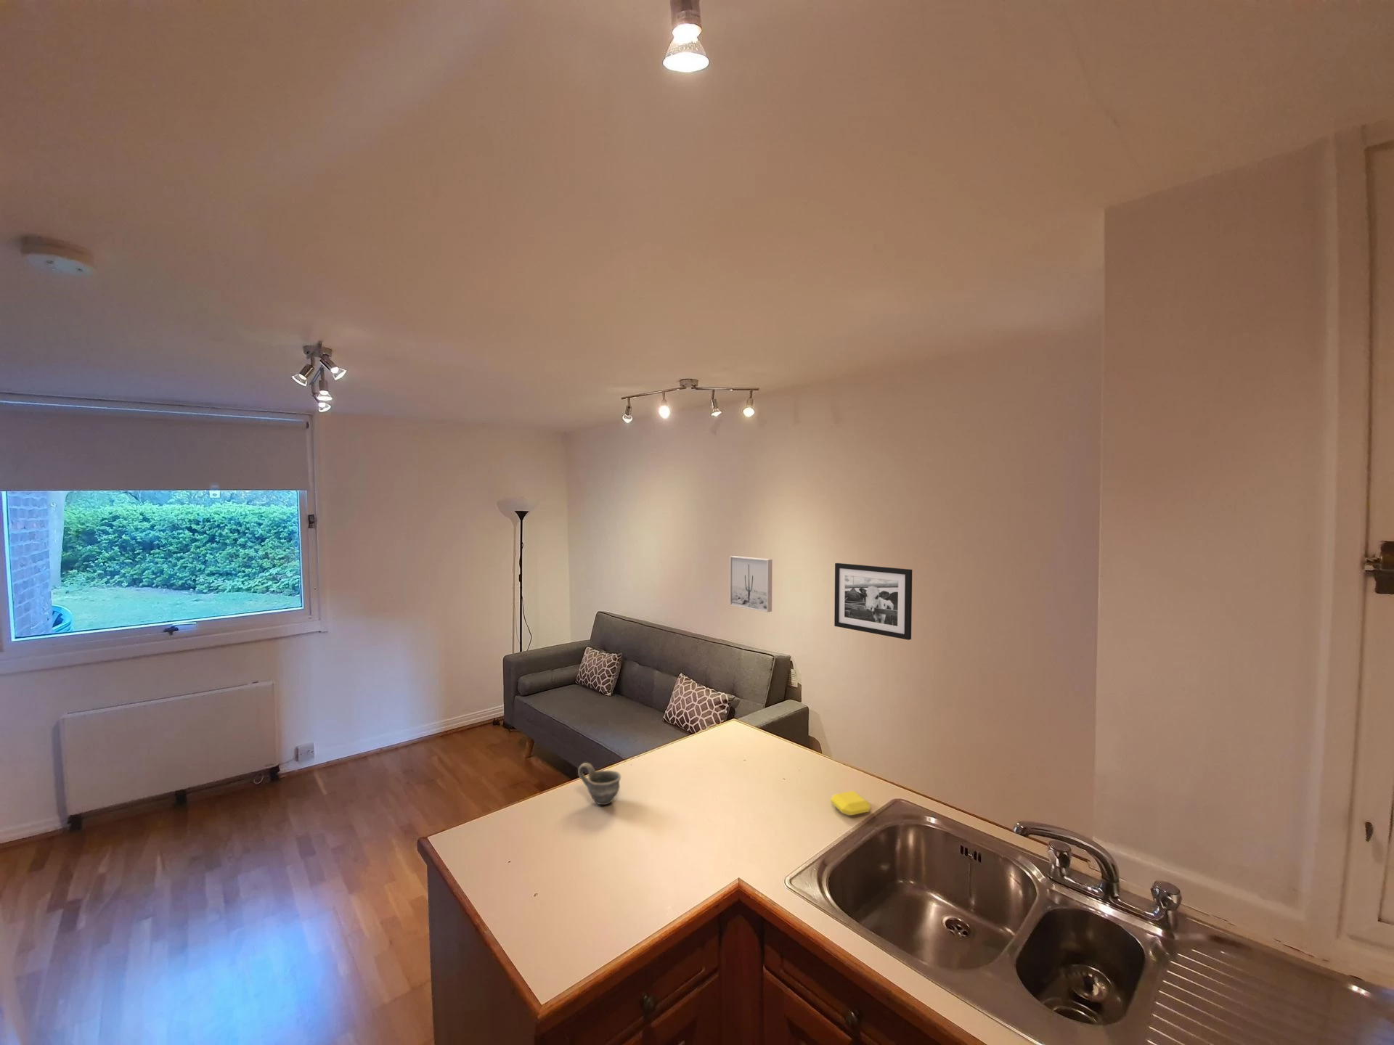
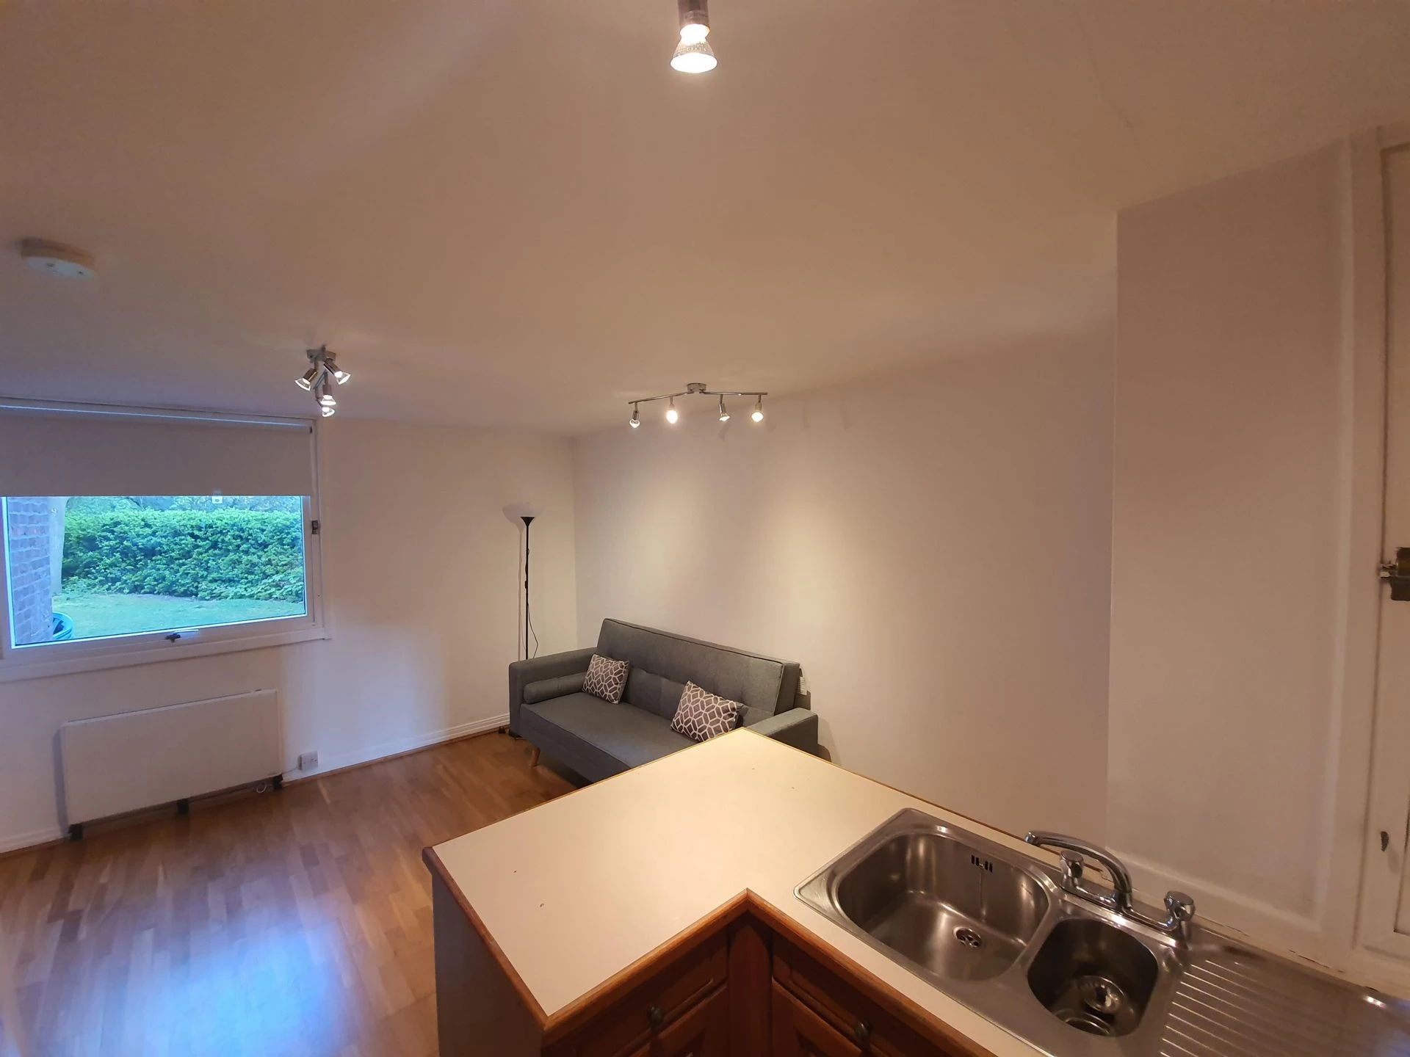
- soap bar (851, 802)
- wall art (750, 583)
- cup (602, 783)
- picture frame (872, 598)
